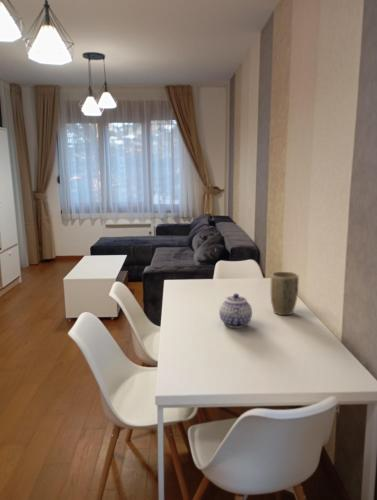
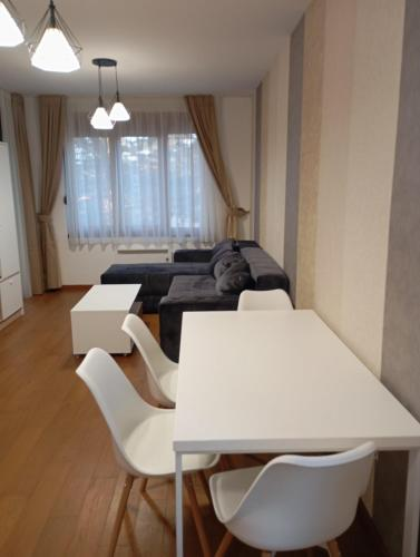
- plant pot (284, 293)
- teapot (235, 309)
